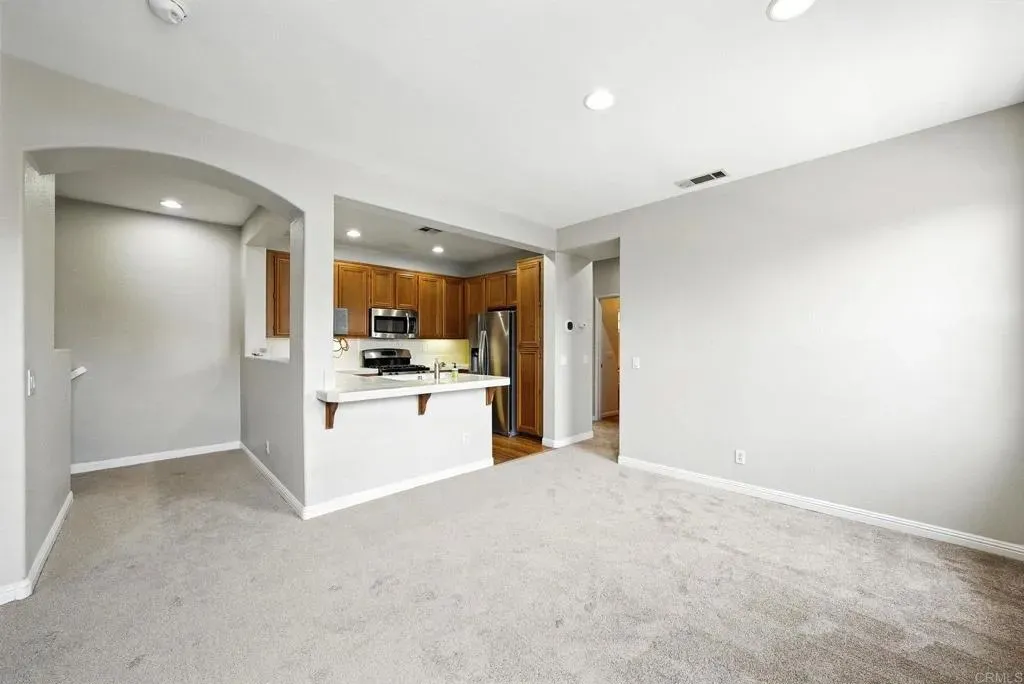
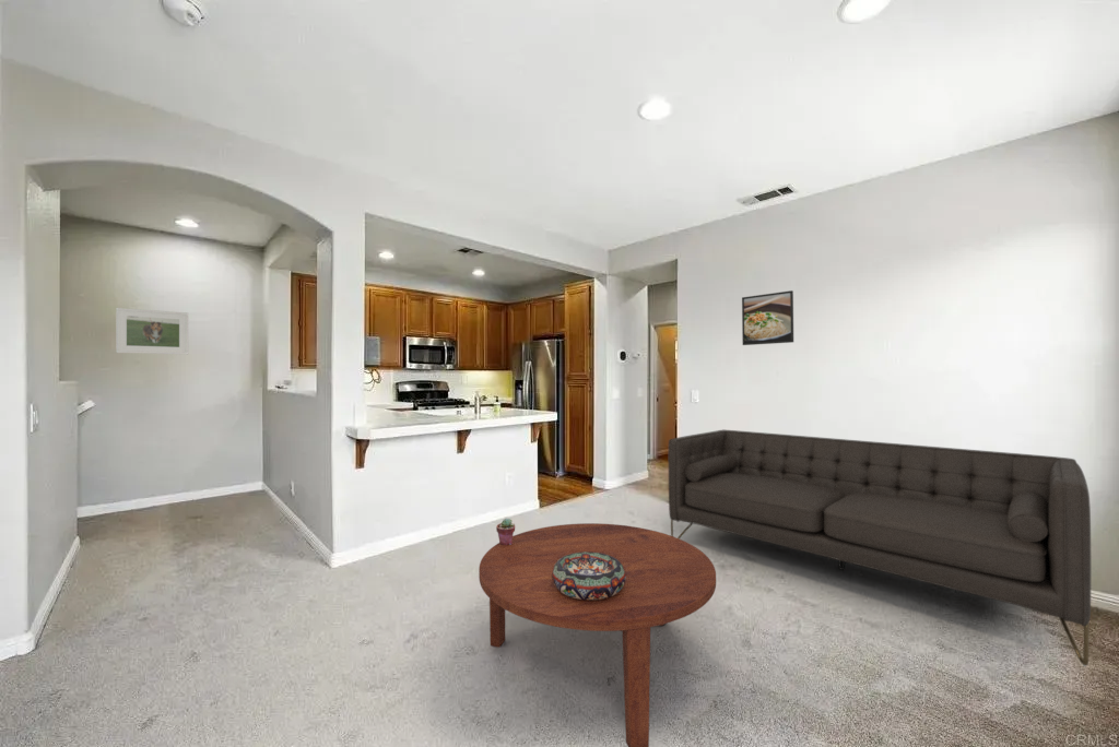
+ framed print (153, 332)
+ potted succulent (505, 530)
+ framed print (766, 319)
+ coffee table (596, 610)
+ decorative bowl (588, 574)
+ sofa (841, 508)
